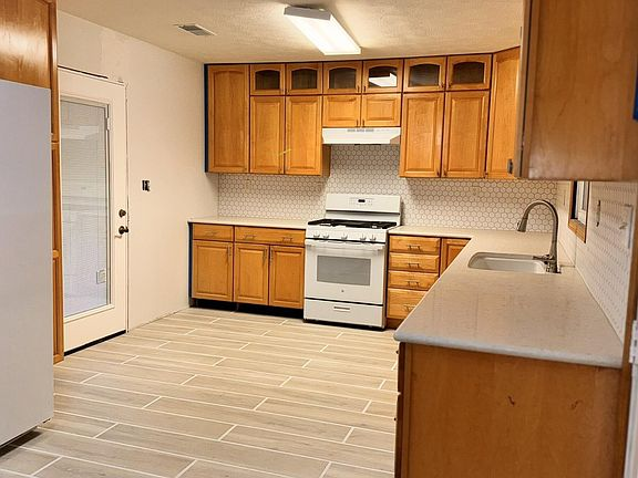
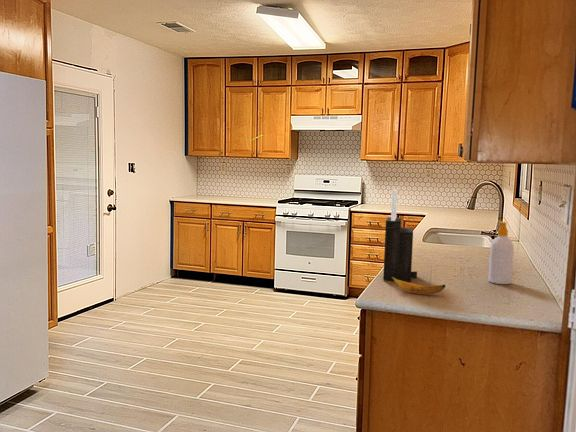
+ knife block (402, 234)
+ banana (417, 286)
+ soap bottle (501, 252)
